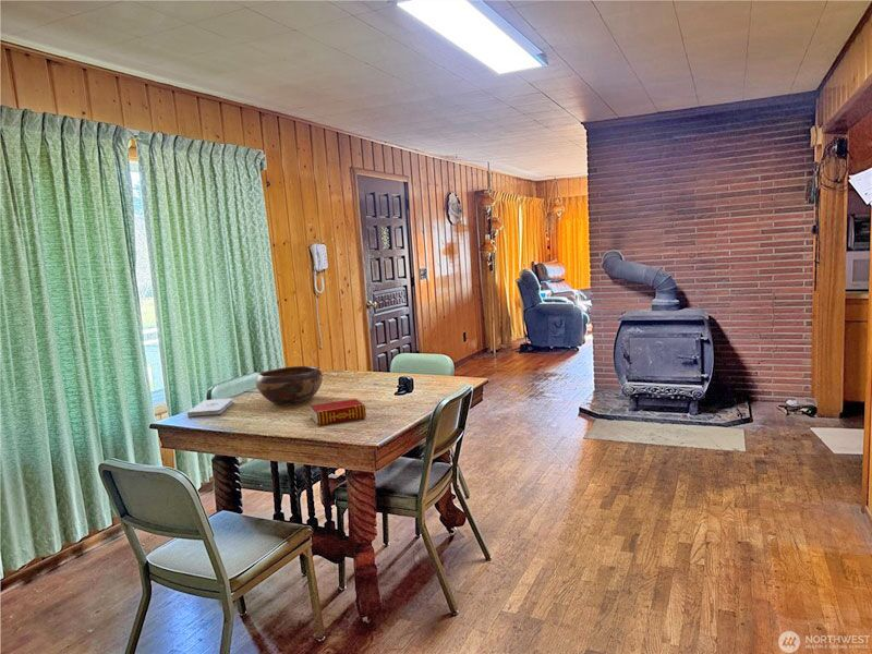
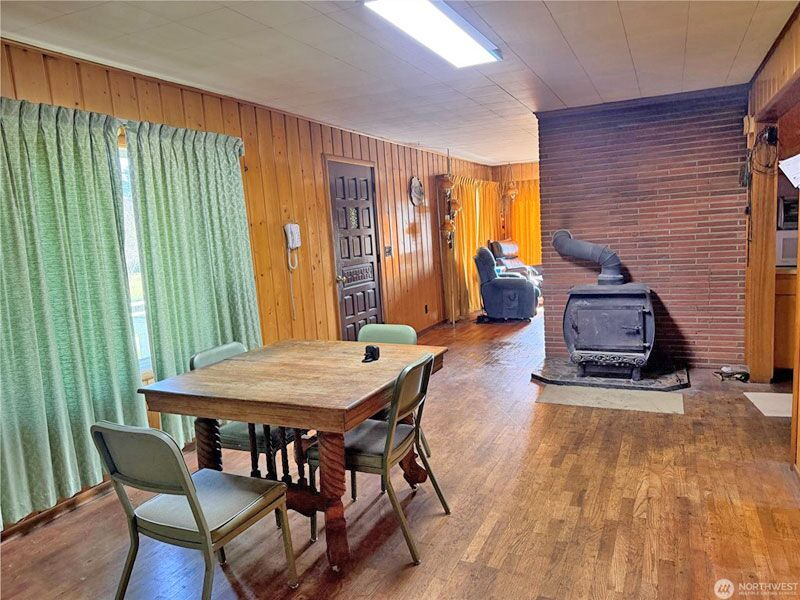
- notepad (211, 407)
- decorative bowl (290, 386)
- book (337, 411)
